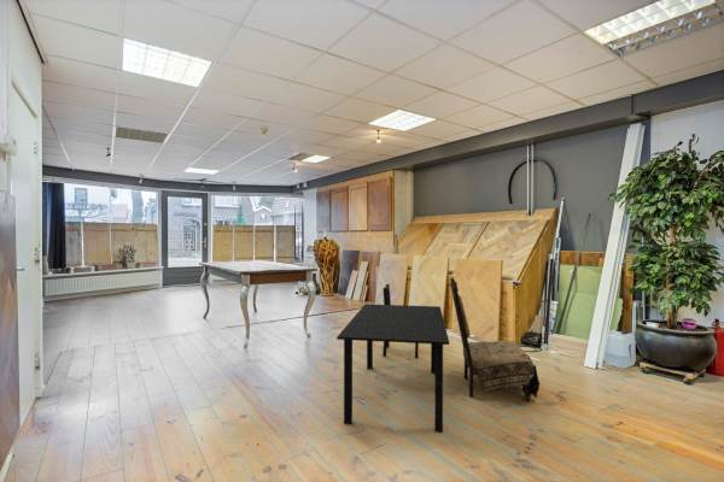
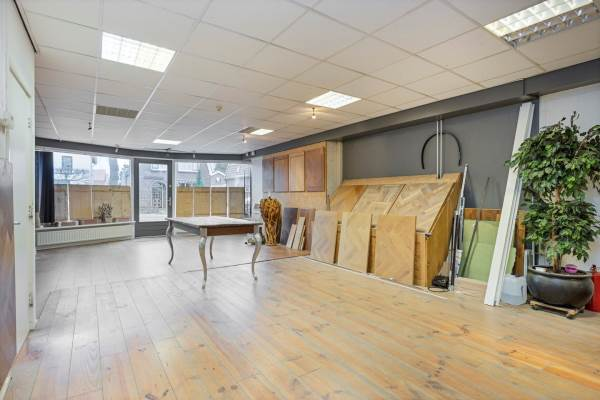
- dining chair (494, 341)
- dining set (399, 337)
